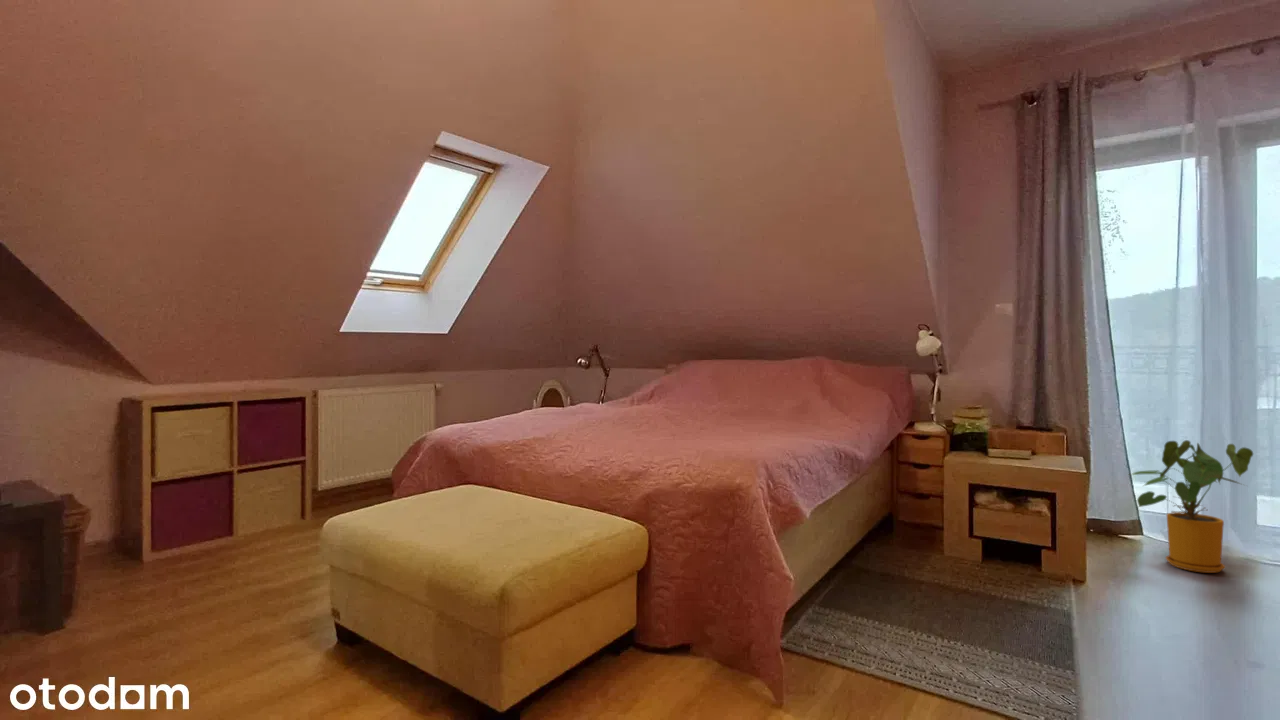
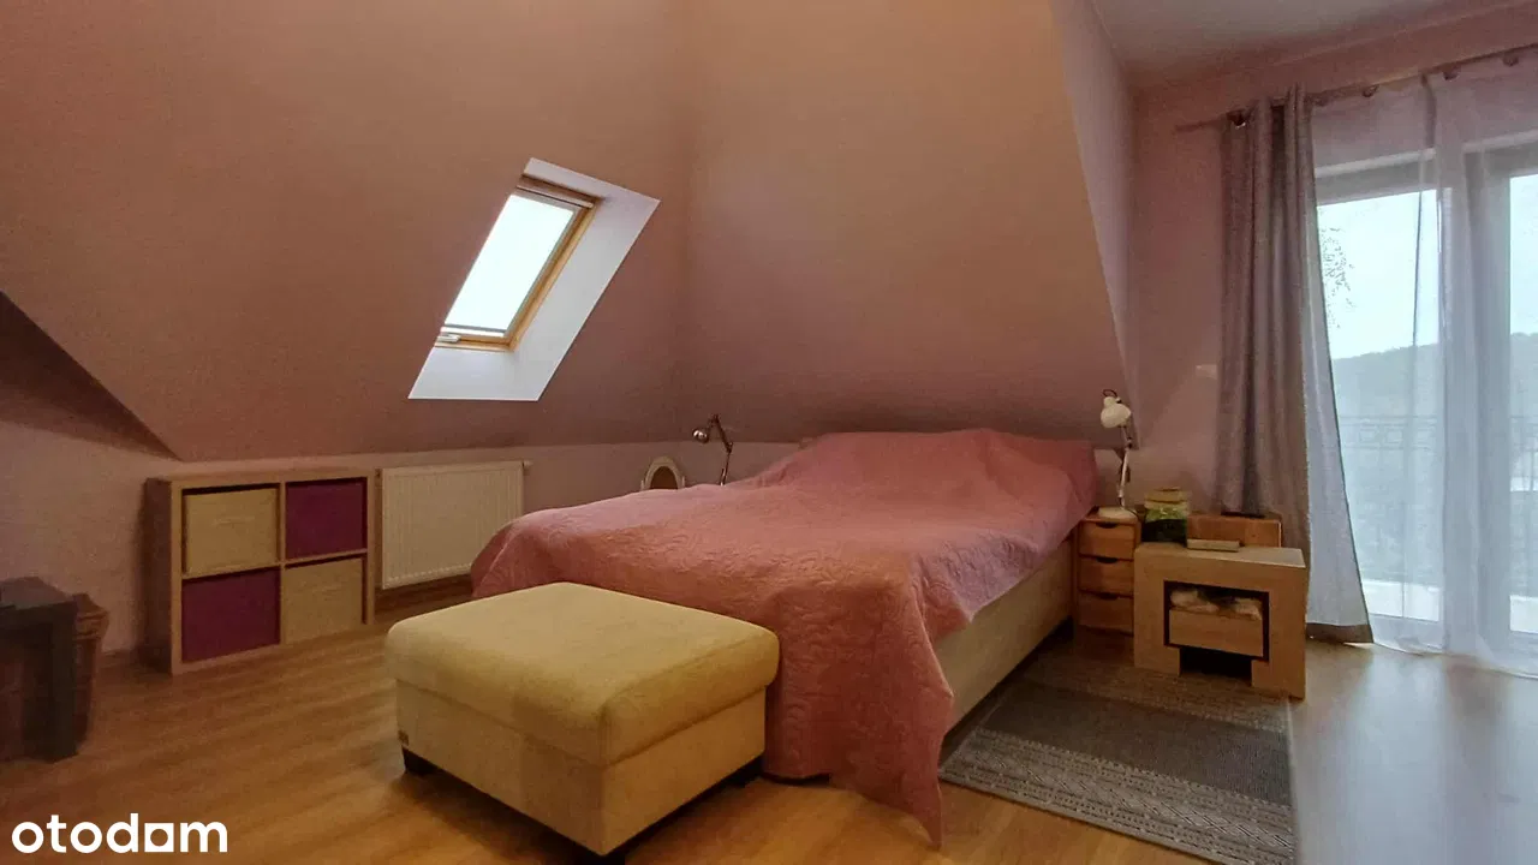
- house plant (1190, 503)
